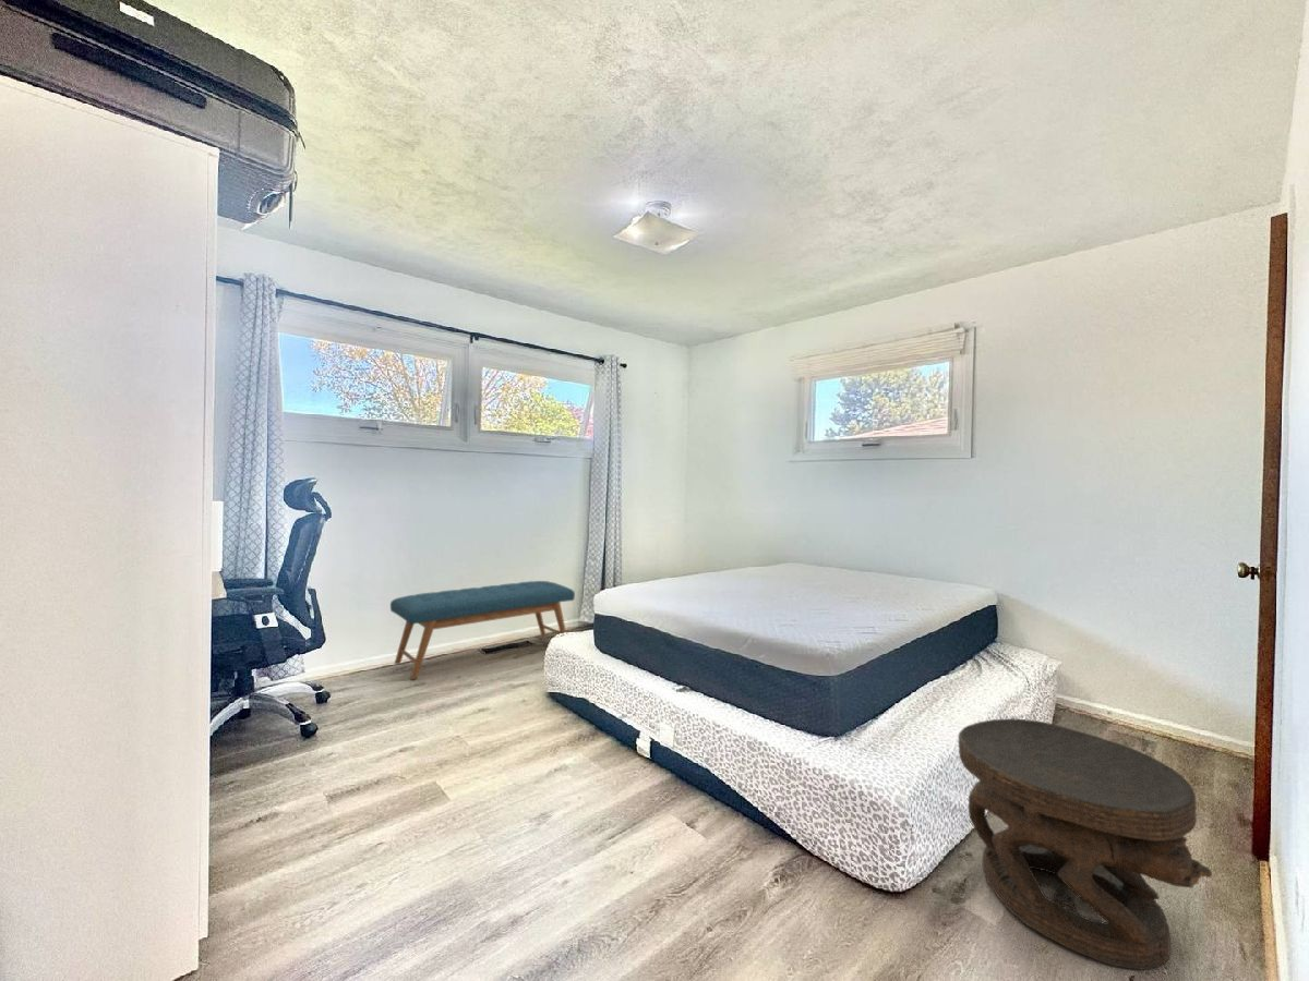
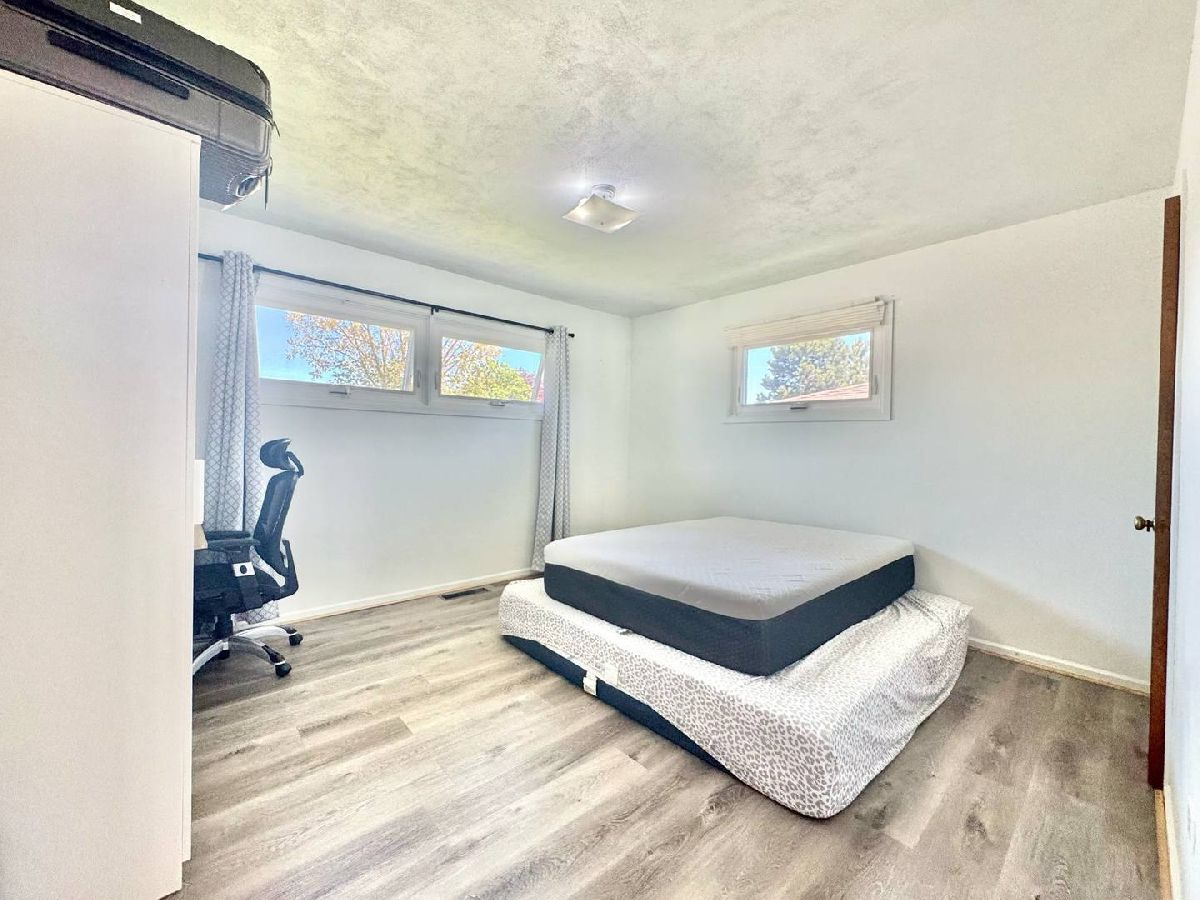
- carved stool (1069, 828)
- bench (488, 620)
